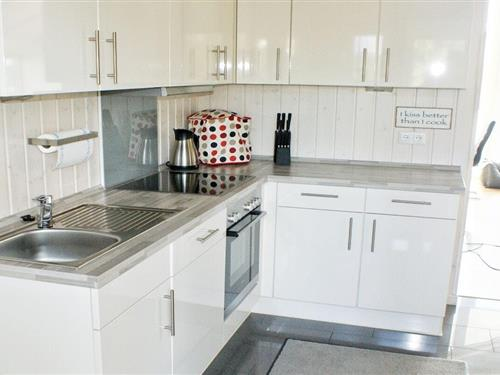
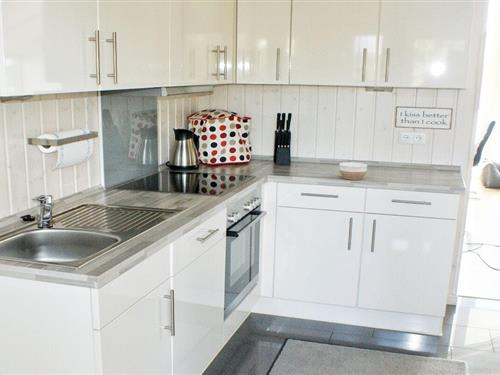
+ bowl (352, 171)
